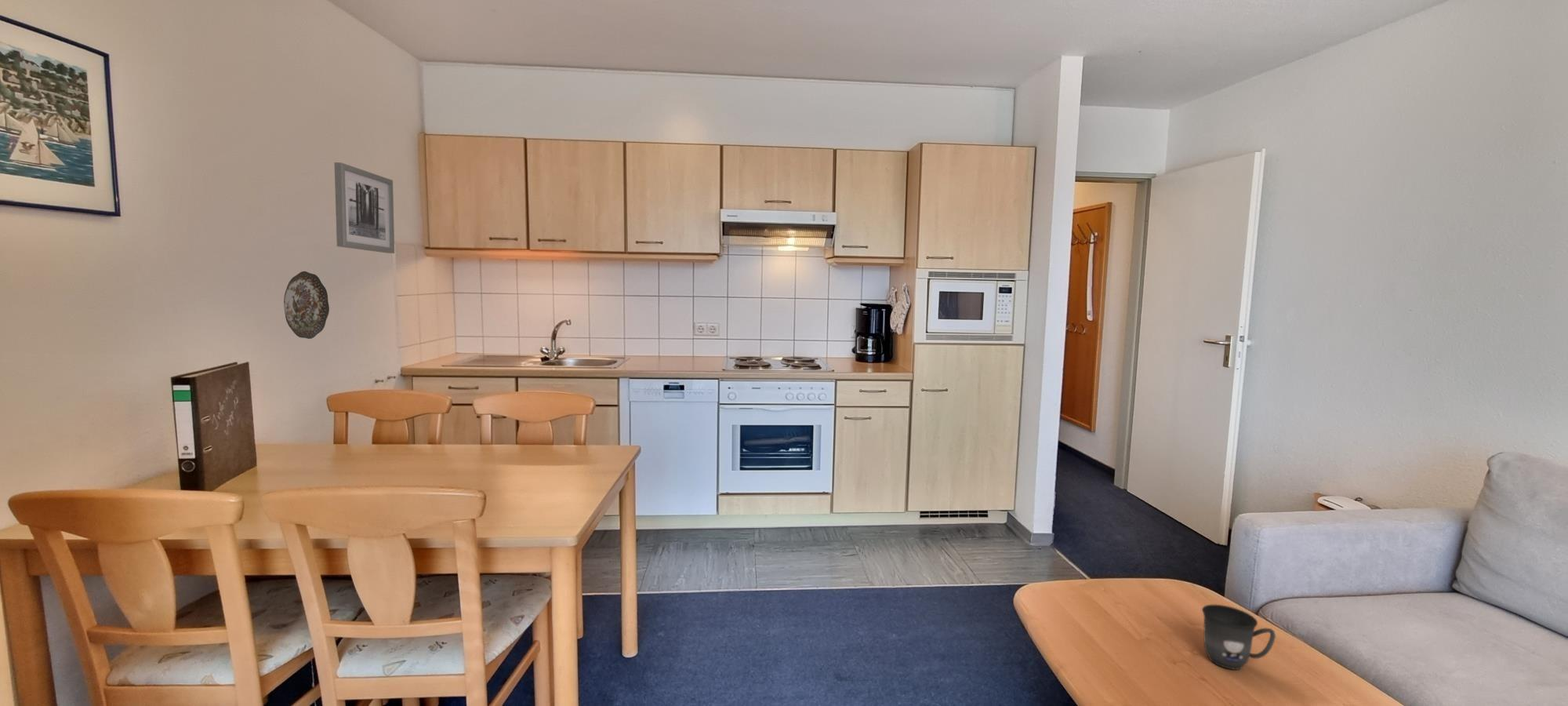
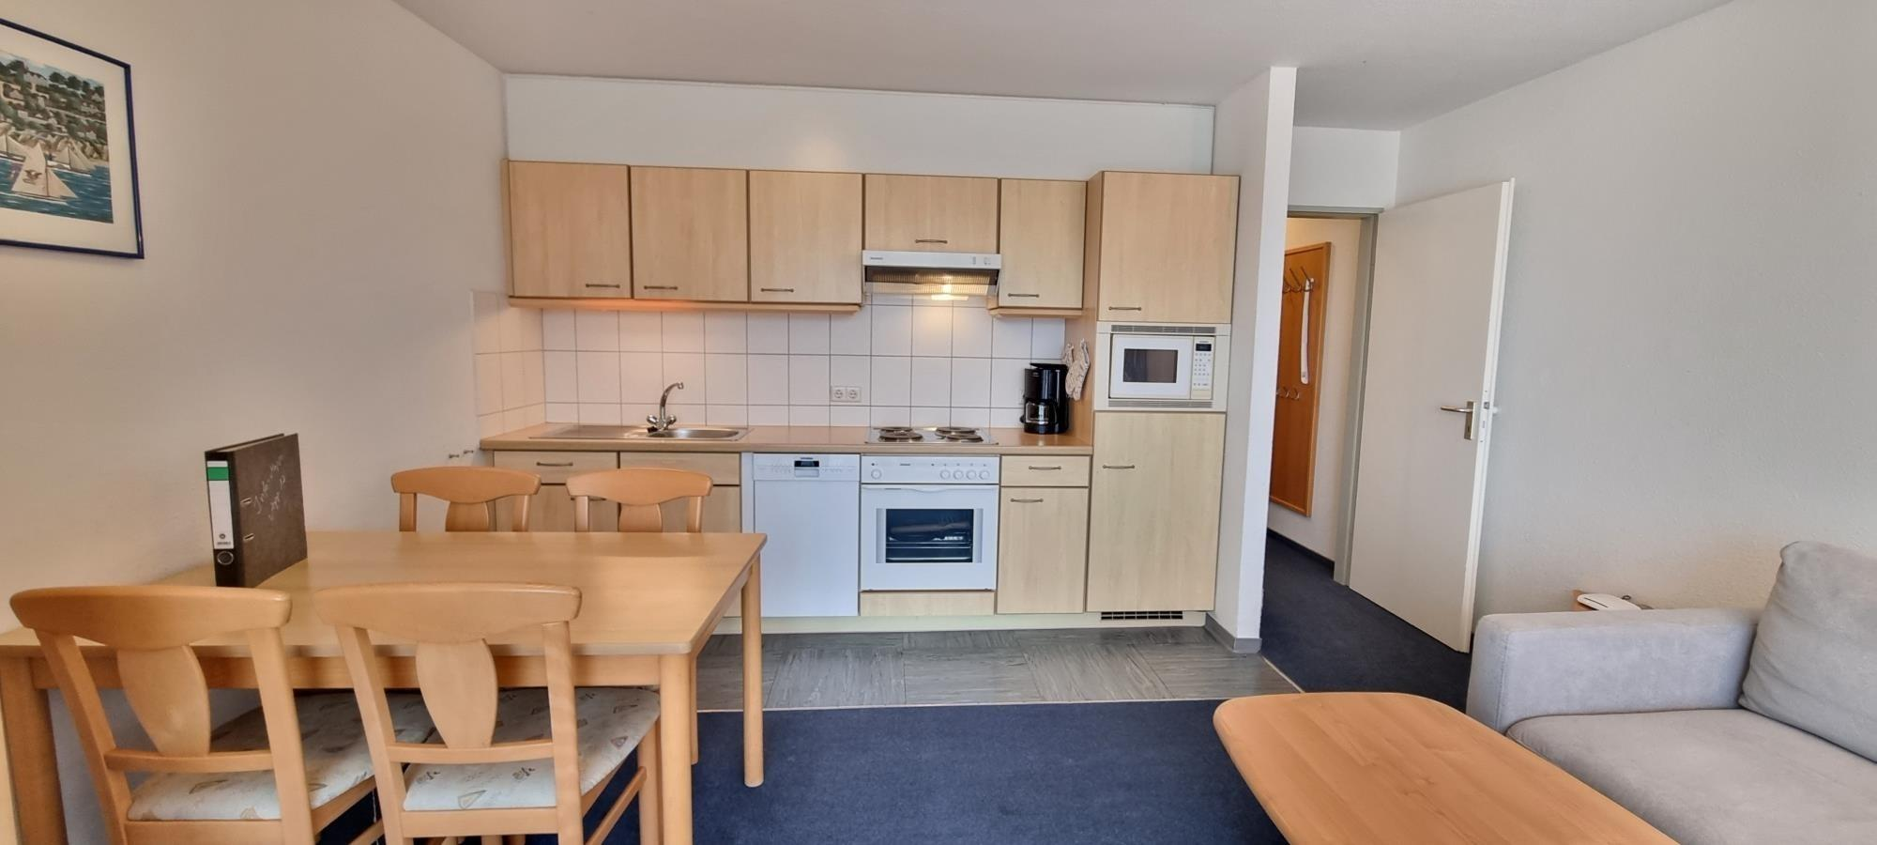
- decorative plate (304, 305)
- wall art (366, 211)
- mug (1237, 639)
